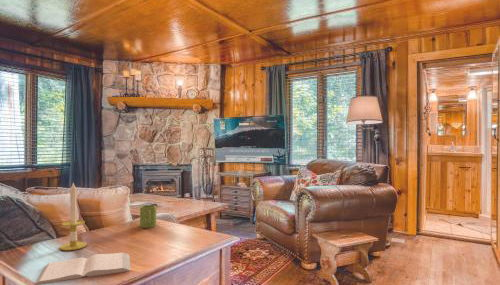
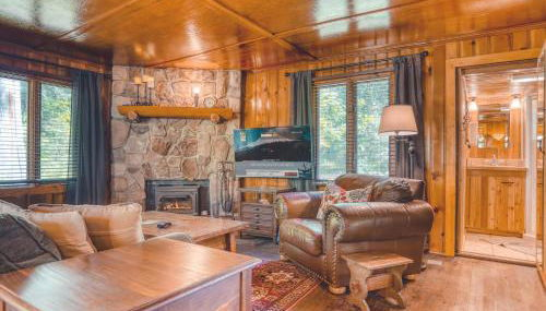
- candle (73, 214)
- book (87, 265)
- mug (148, 217)
